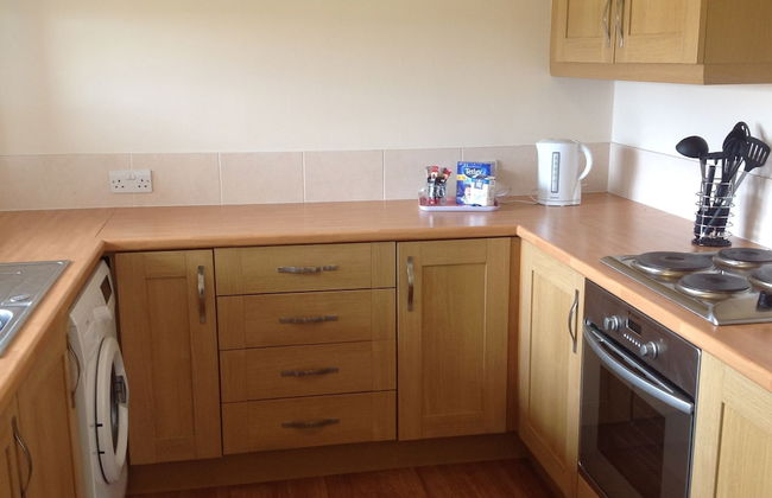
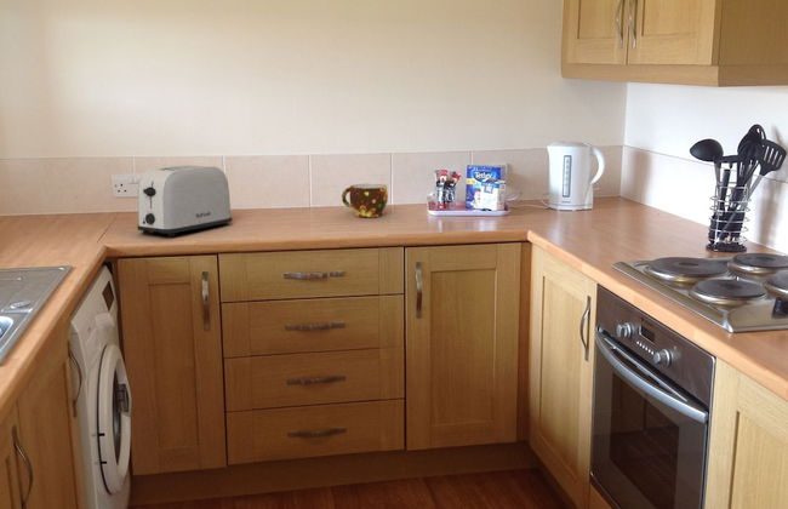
+ toaster (183, 198)
+ cup (366, 200)
